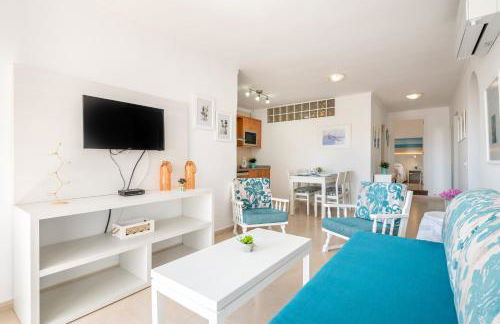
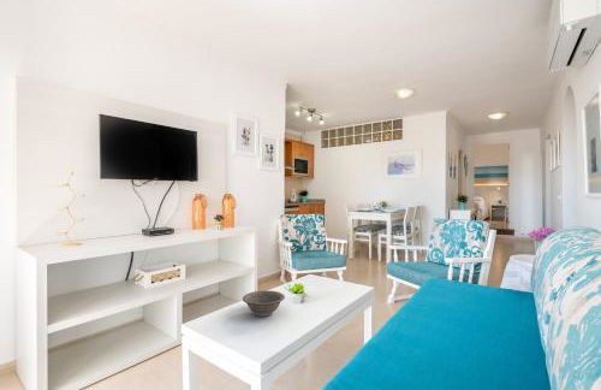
+ decorative bowl (263, 305)
